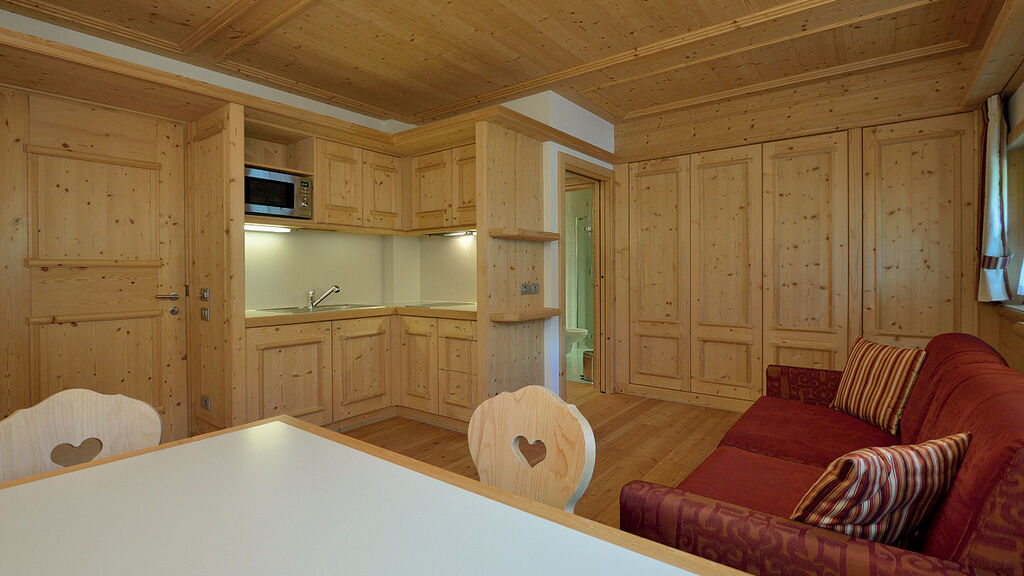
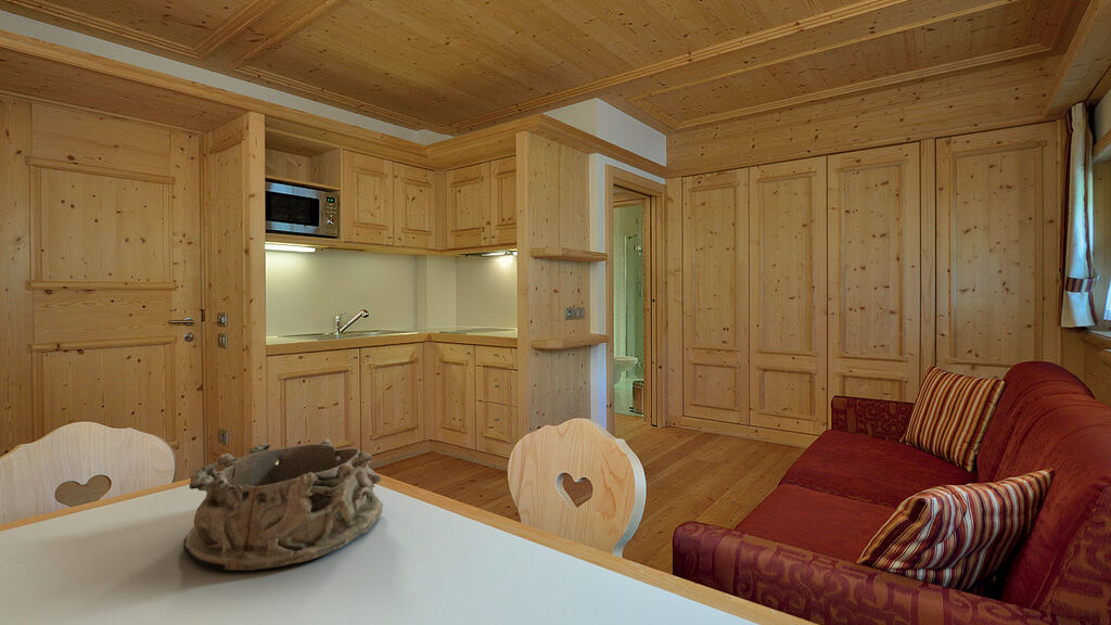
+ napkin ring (291, 488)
